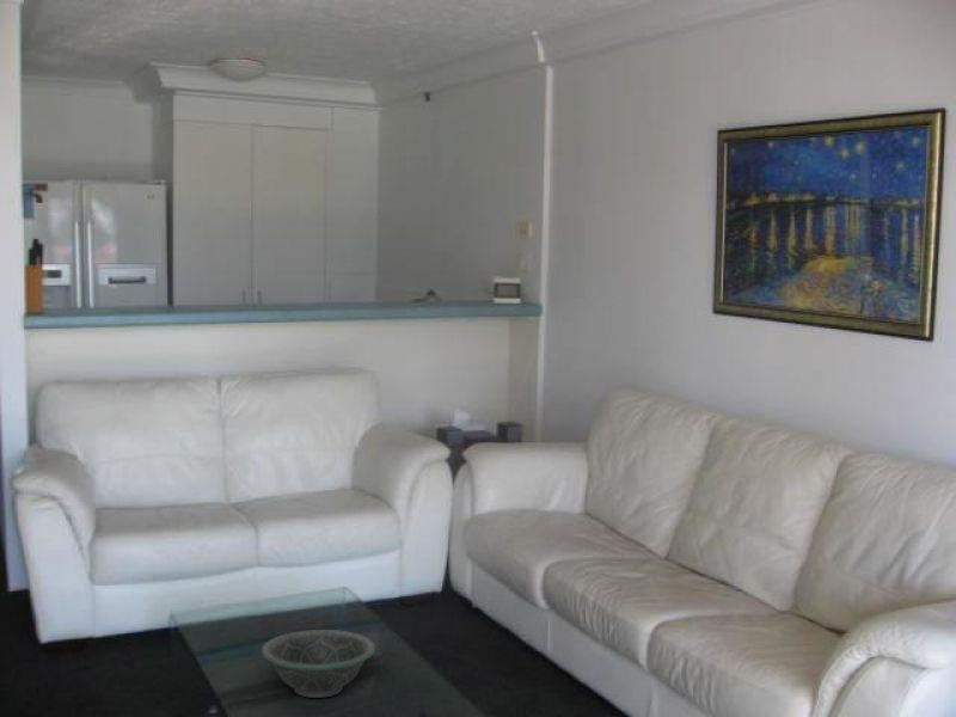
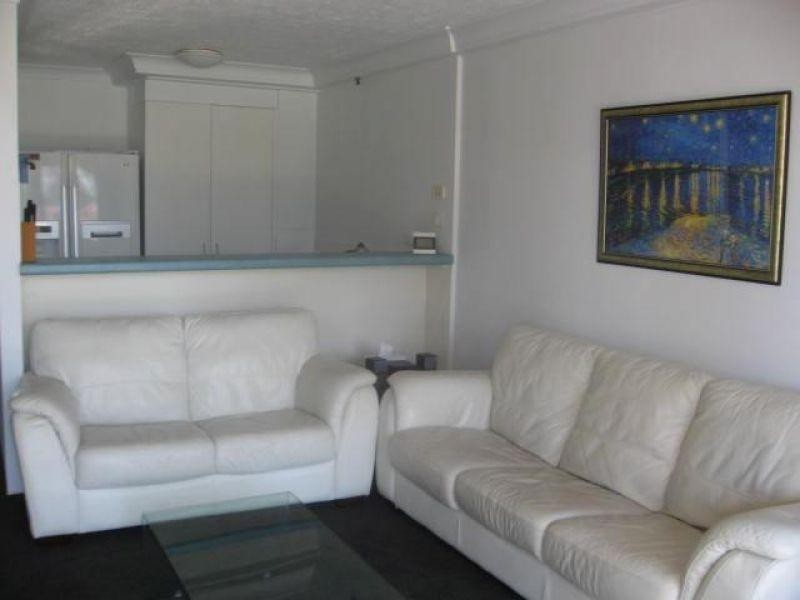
- decorative bowl (318, 668)
